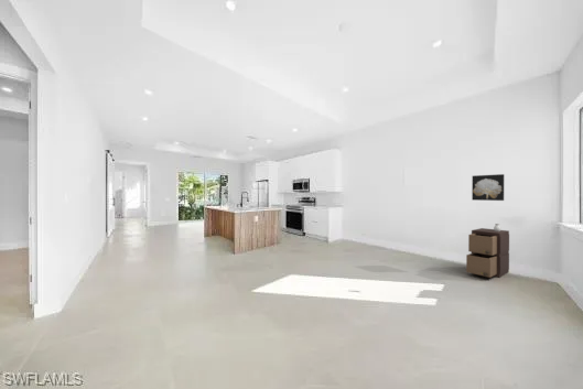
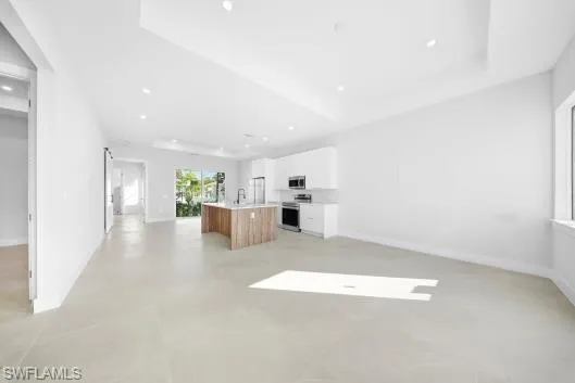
- storage cabinet (486, 248)
- wall art (487, 187)
